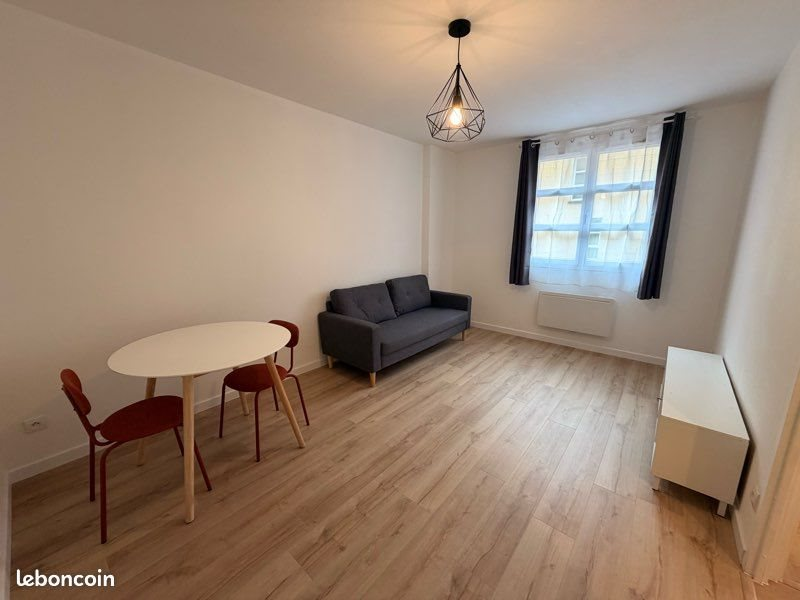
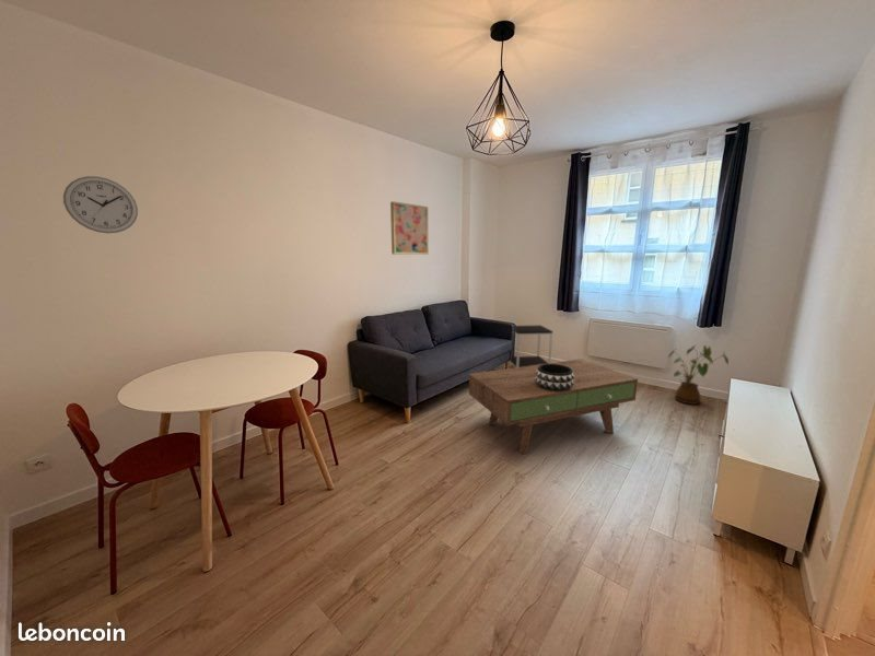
+ wall clock (102, 204)
+ wall art (410, 230)
+ side table (528, 356)
+ house plant (693, 375)
+ coffee table (551, 402)
+ decorative bowl (553, 376)
